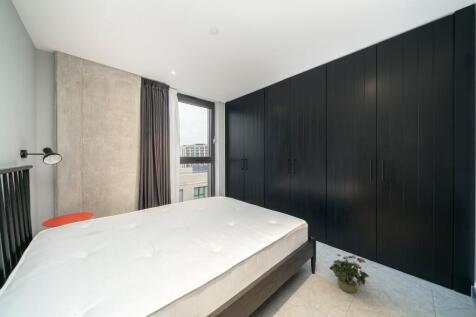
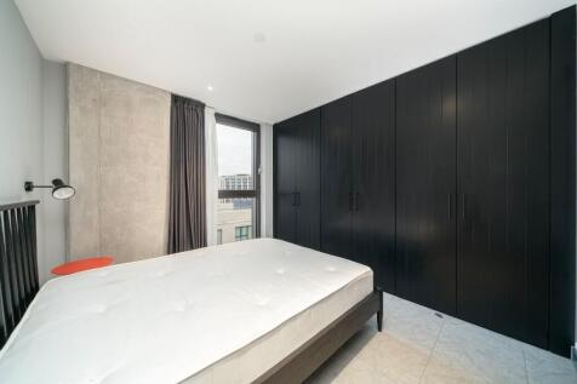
- potted plant (346, 269)
